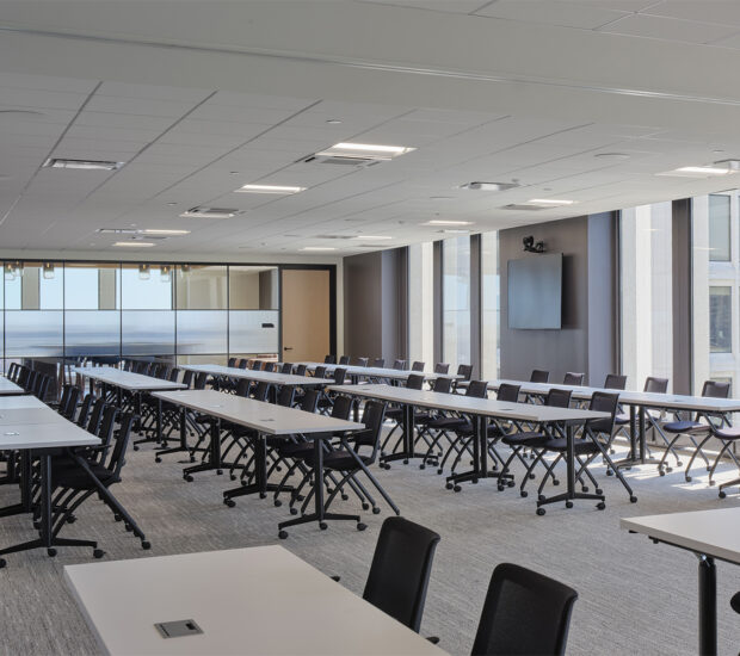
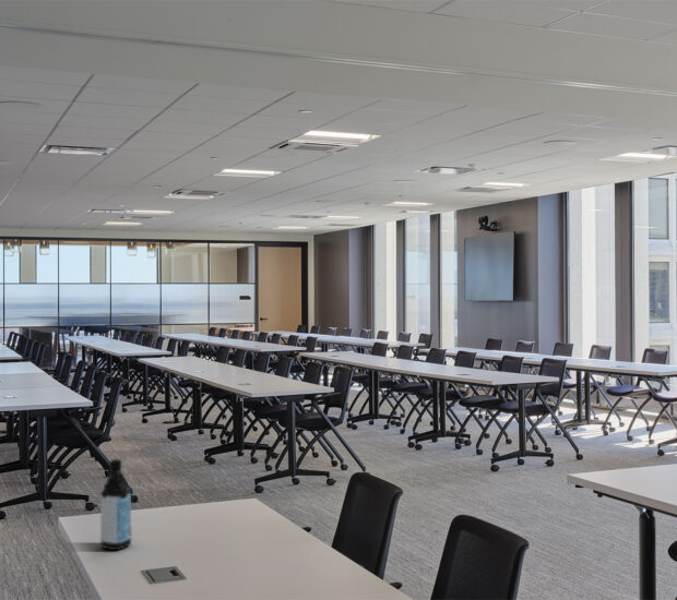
+ water bottle (116, 503)
